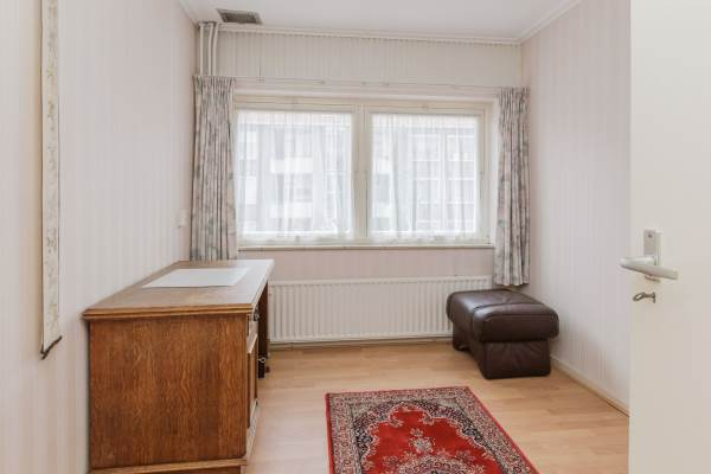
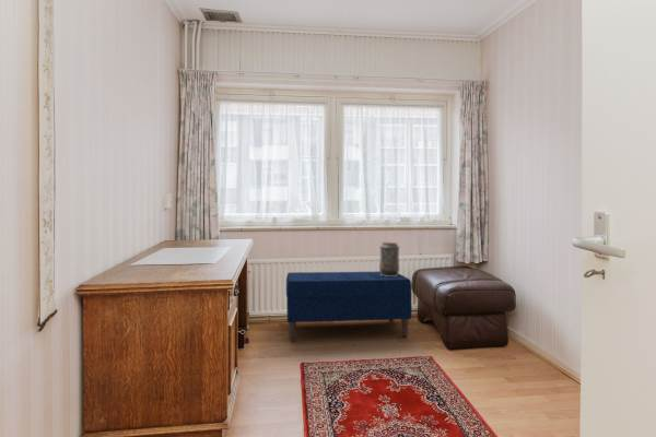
+ decorative vase (389, 258)
+ bench (345, 303)
